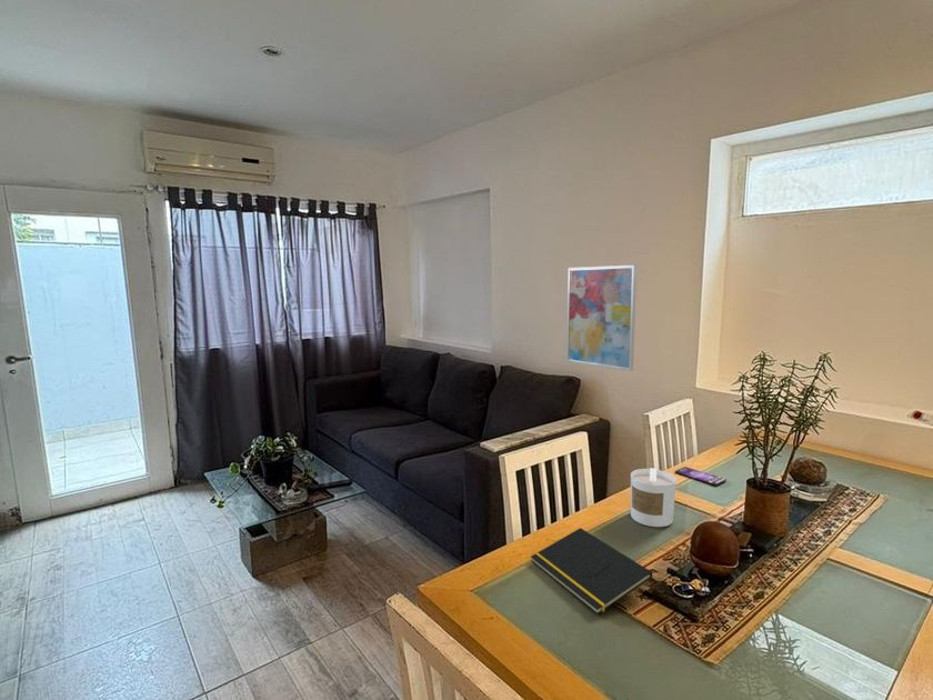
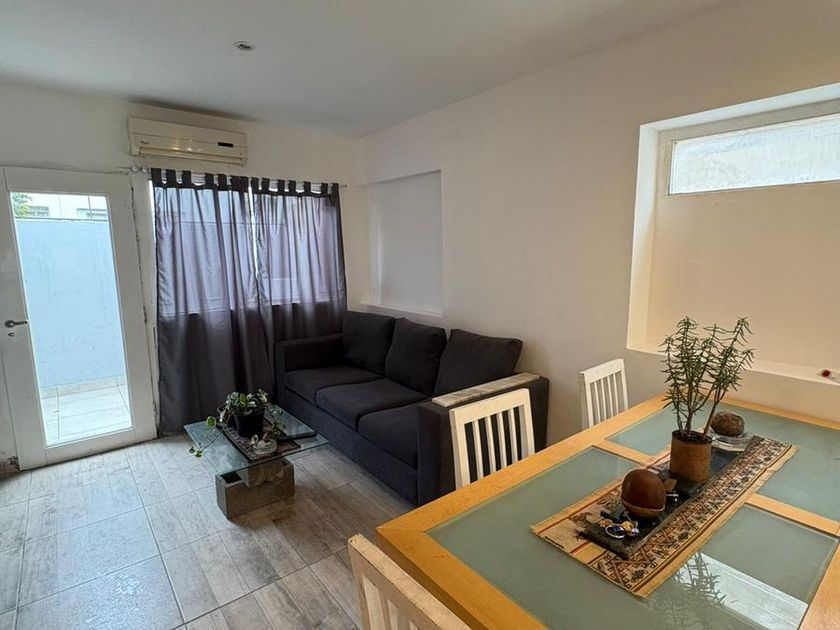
- wall art (599, 317)
- smartphone (700, 476)
- notepad (588, 566)
- candle (652, 492)
